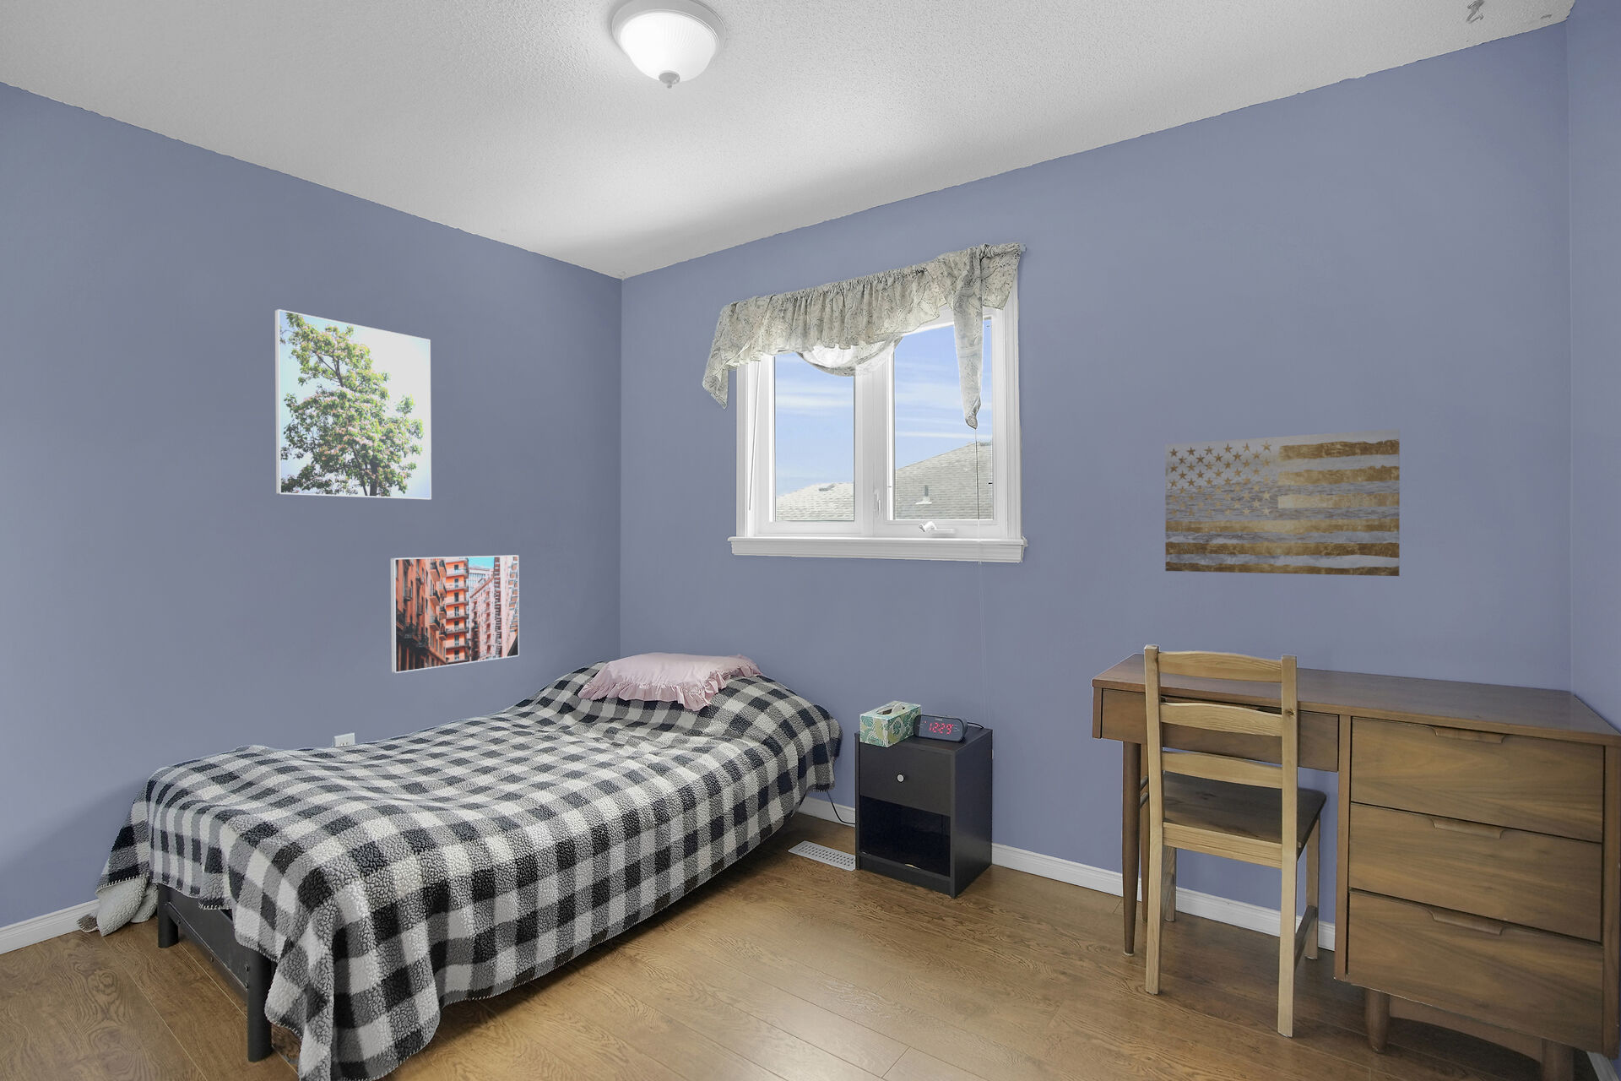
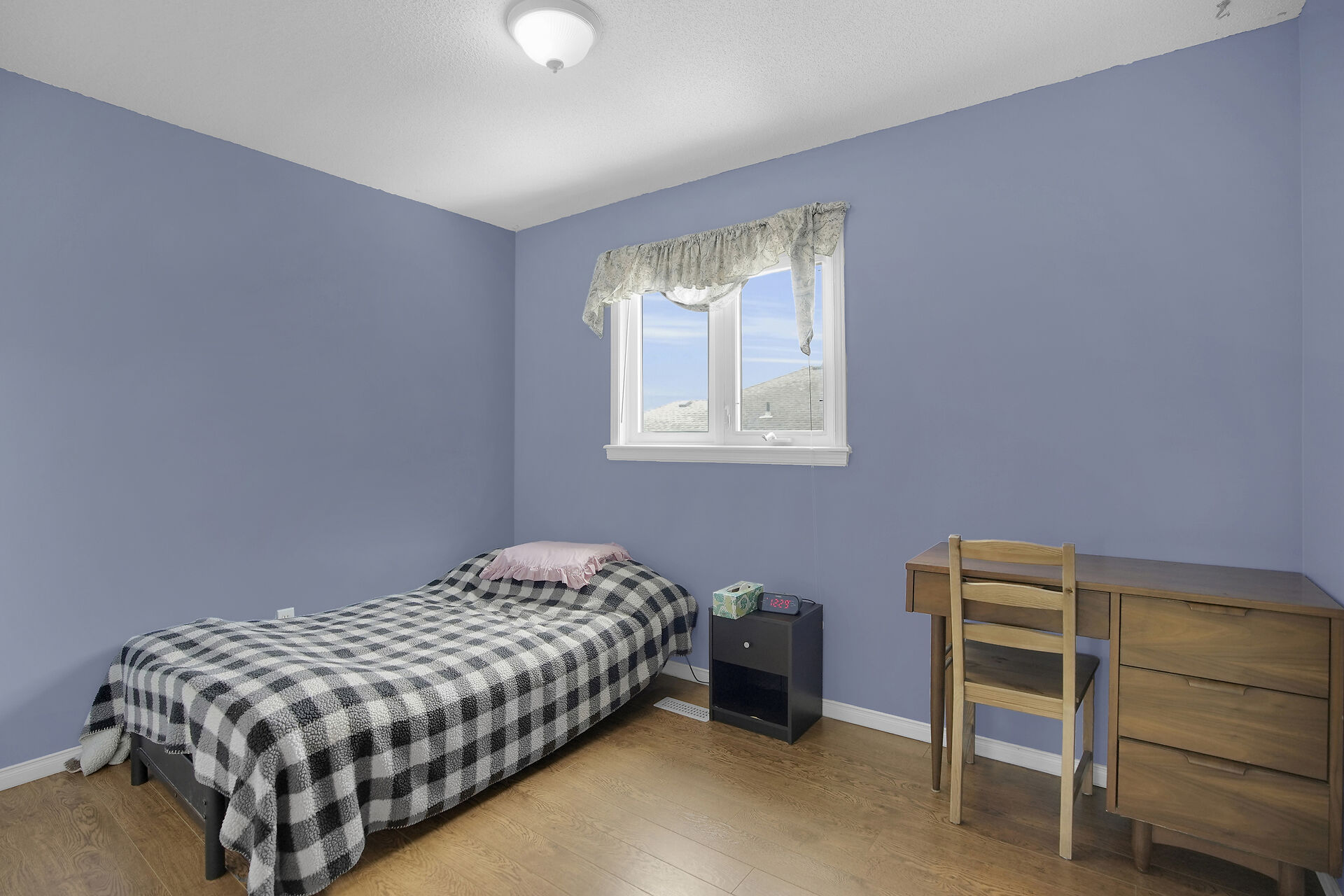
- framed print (458, 609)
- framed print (358, 411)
- wall art (1274, 506)
